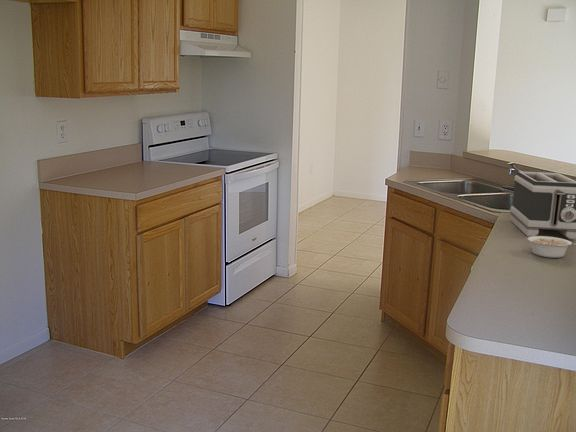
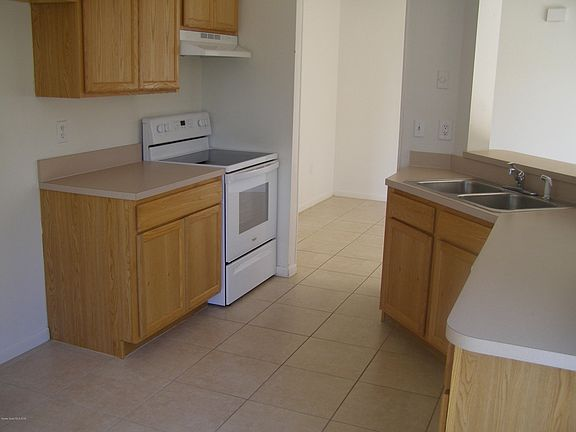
- legume (550, 246)
- toaster (545, 204)
